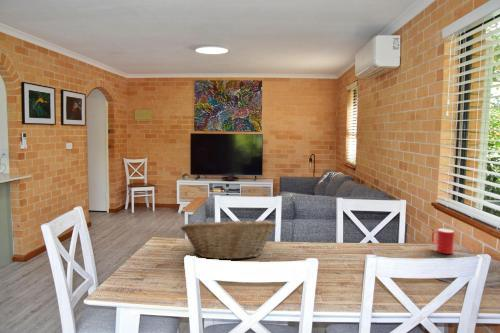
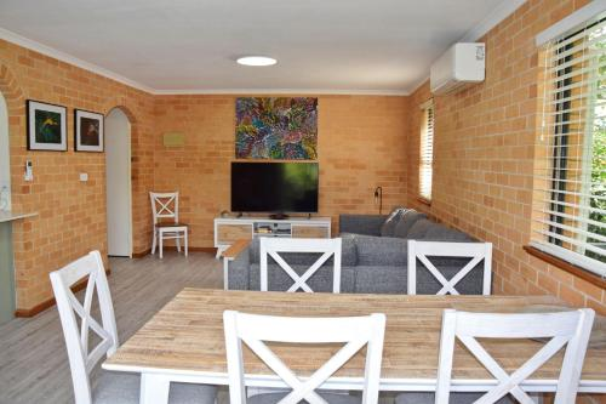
- cup (443, 240)
- fruit basket (228, 233)
